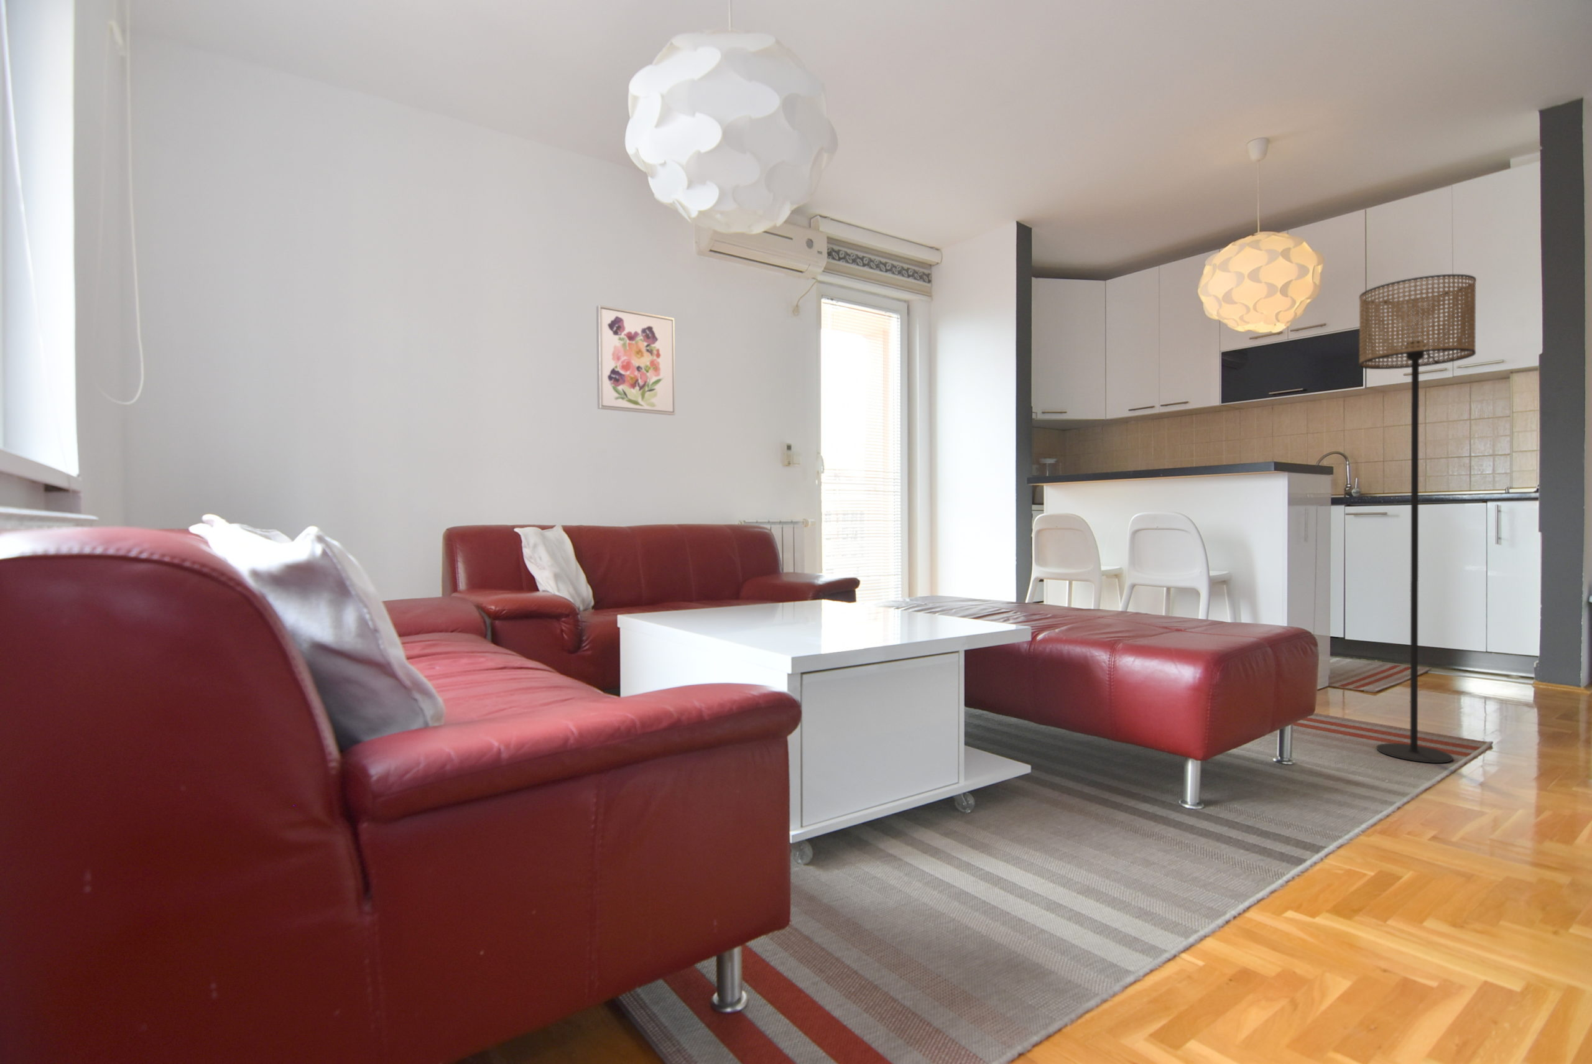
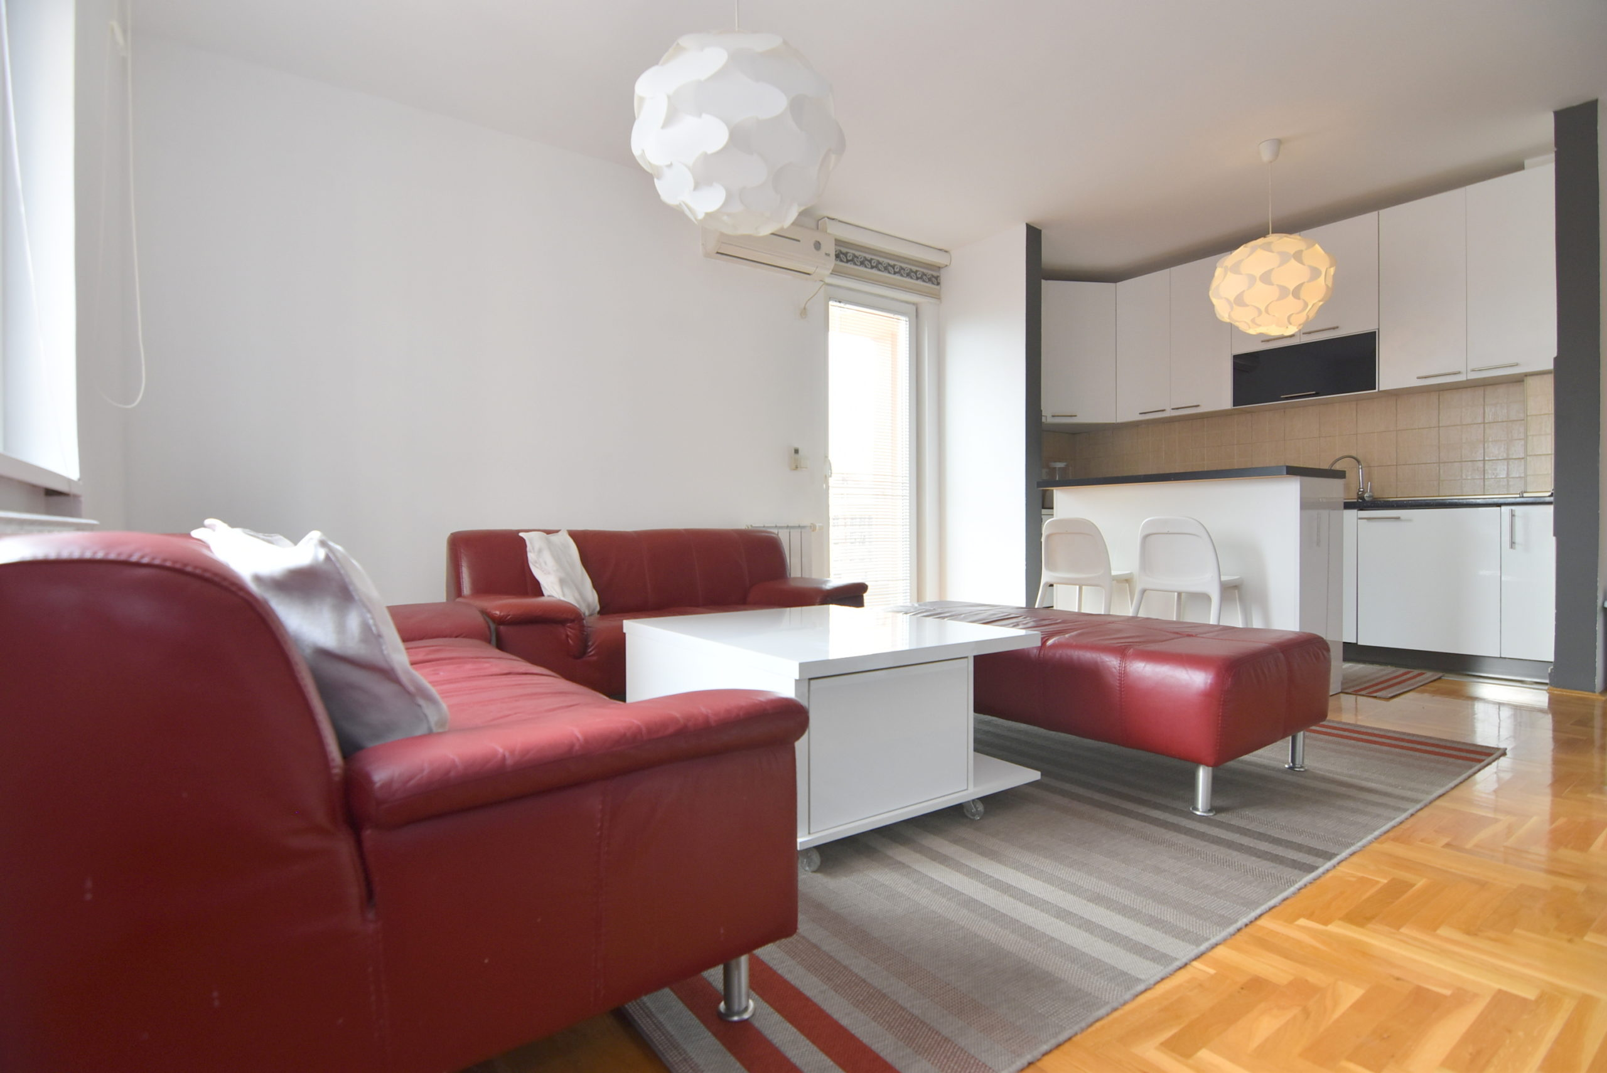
- wall art (636, 362)
- floor lamp (1414, 521)
